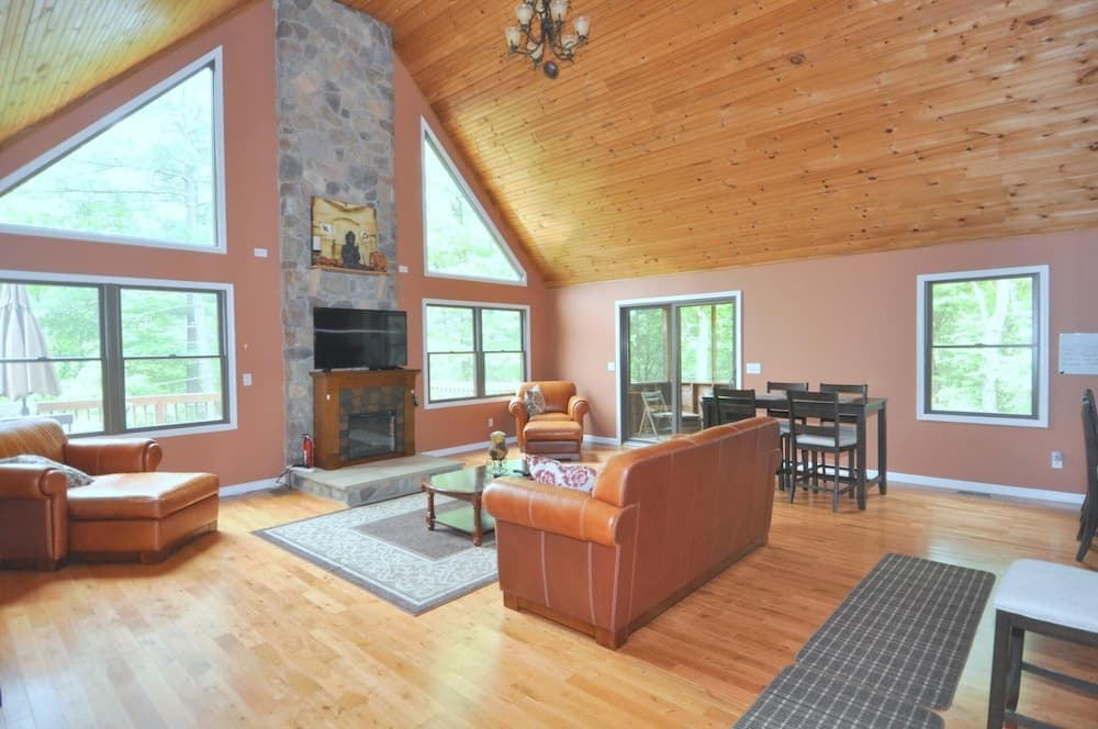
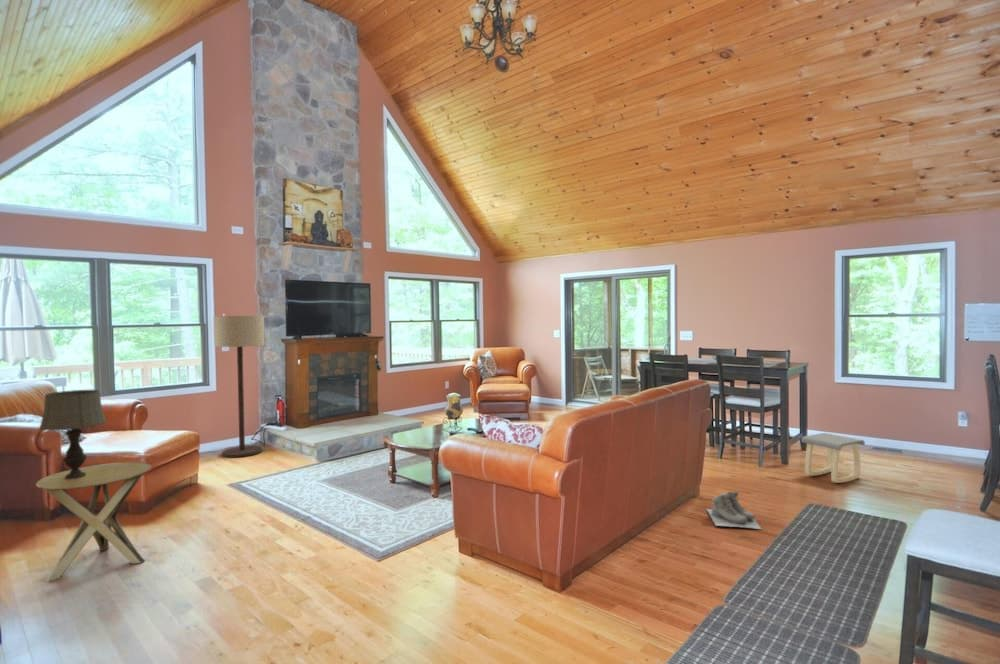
+ table lamp (74, 433)
+ side table (98, 517)
+ stool (832, 457)
+ boots (732, 506)
+ floor lamp (240, 384)
